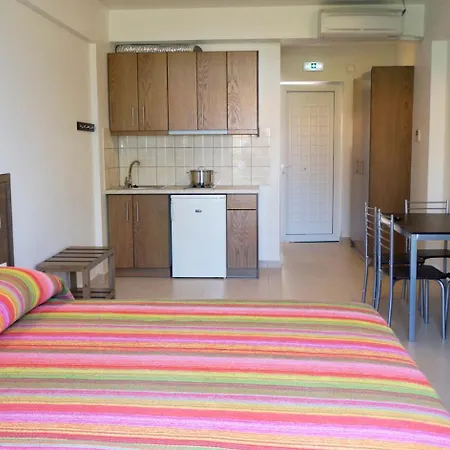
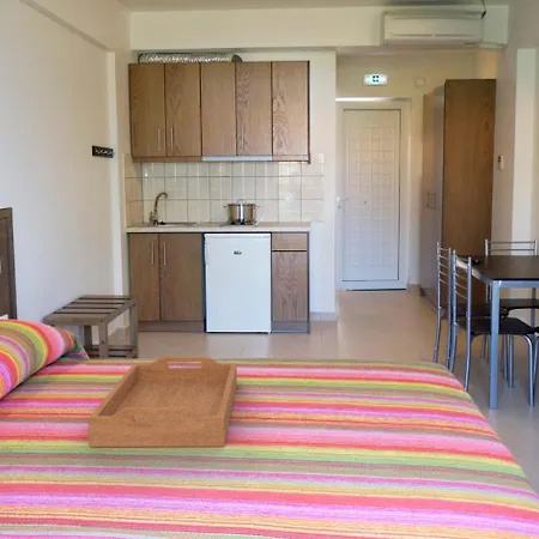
+ serving tray (172, 395)
